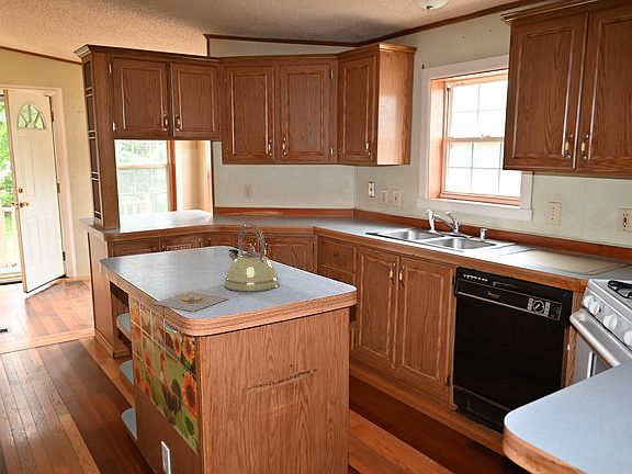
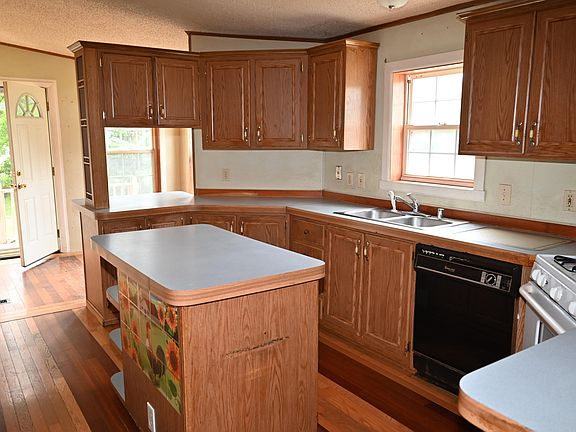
- banana (191, 298)
- kettle (248, 253)
